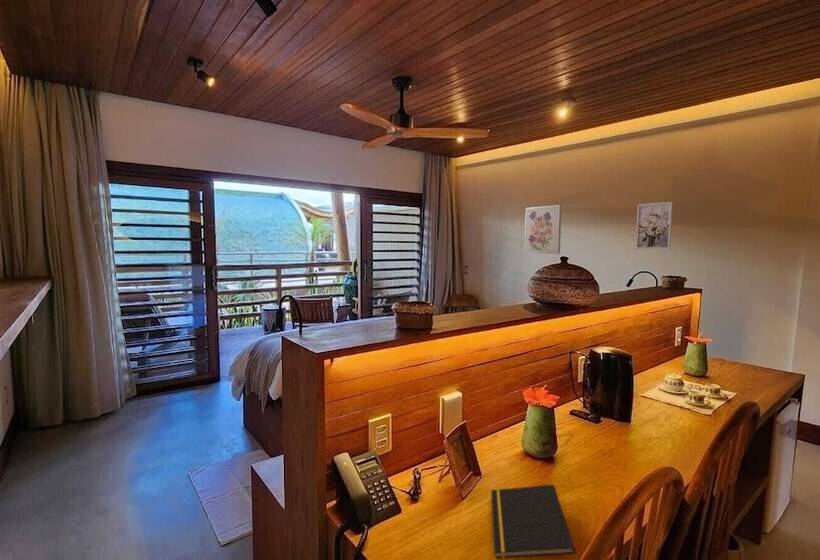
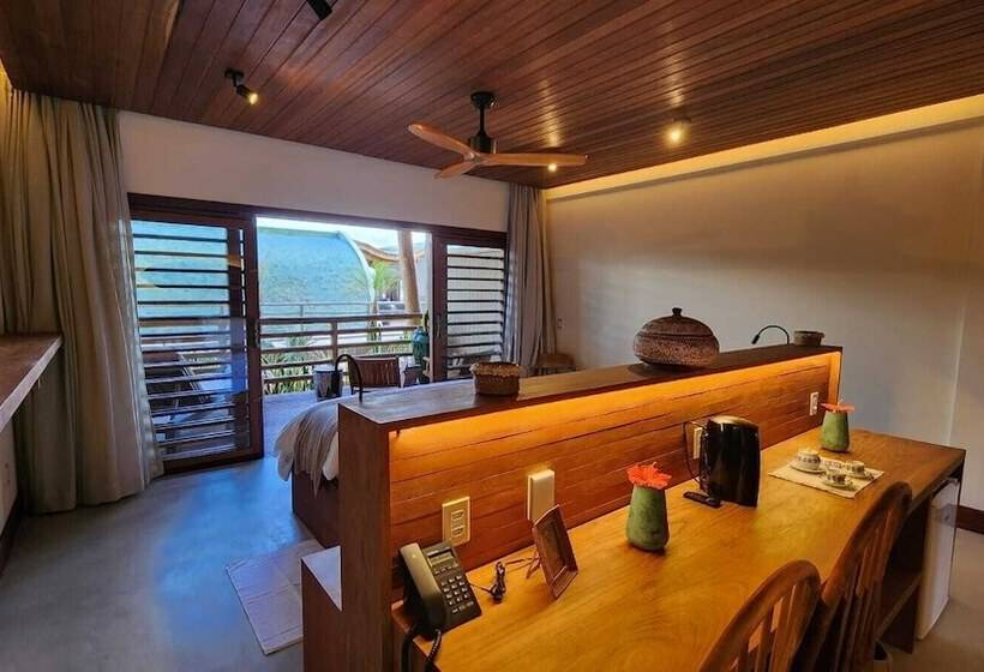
- notepad (527, 517)
- wall art (542, 230)
- wall art (653, 226)
